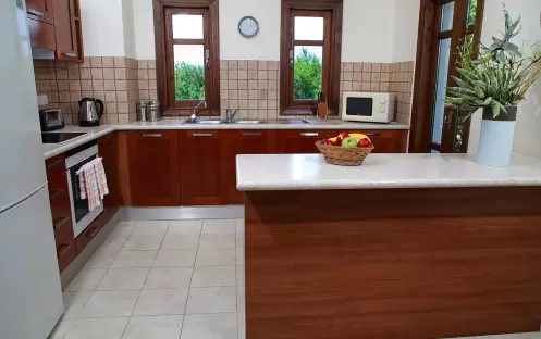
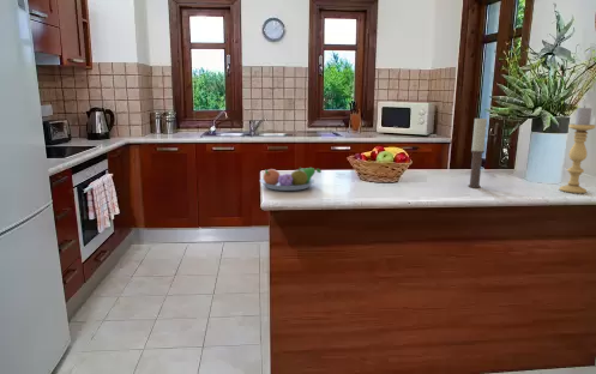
+ fruit bowl (289, 175)
+ candle holder (578, 149)
+ candle (477, 151)
